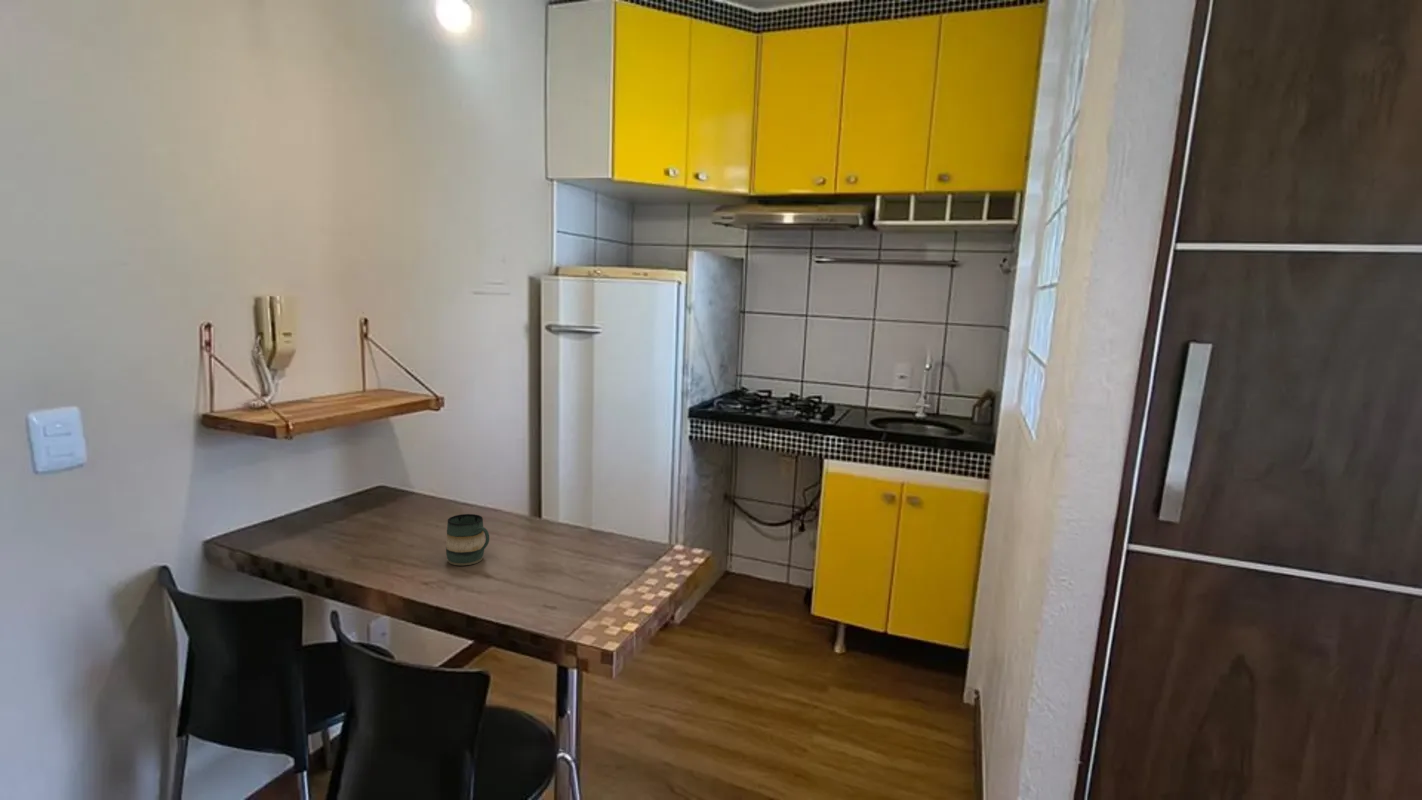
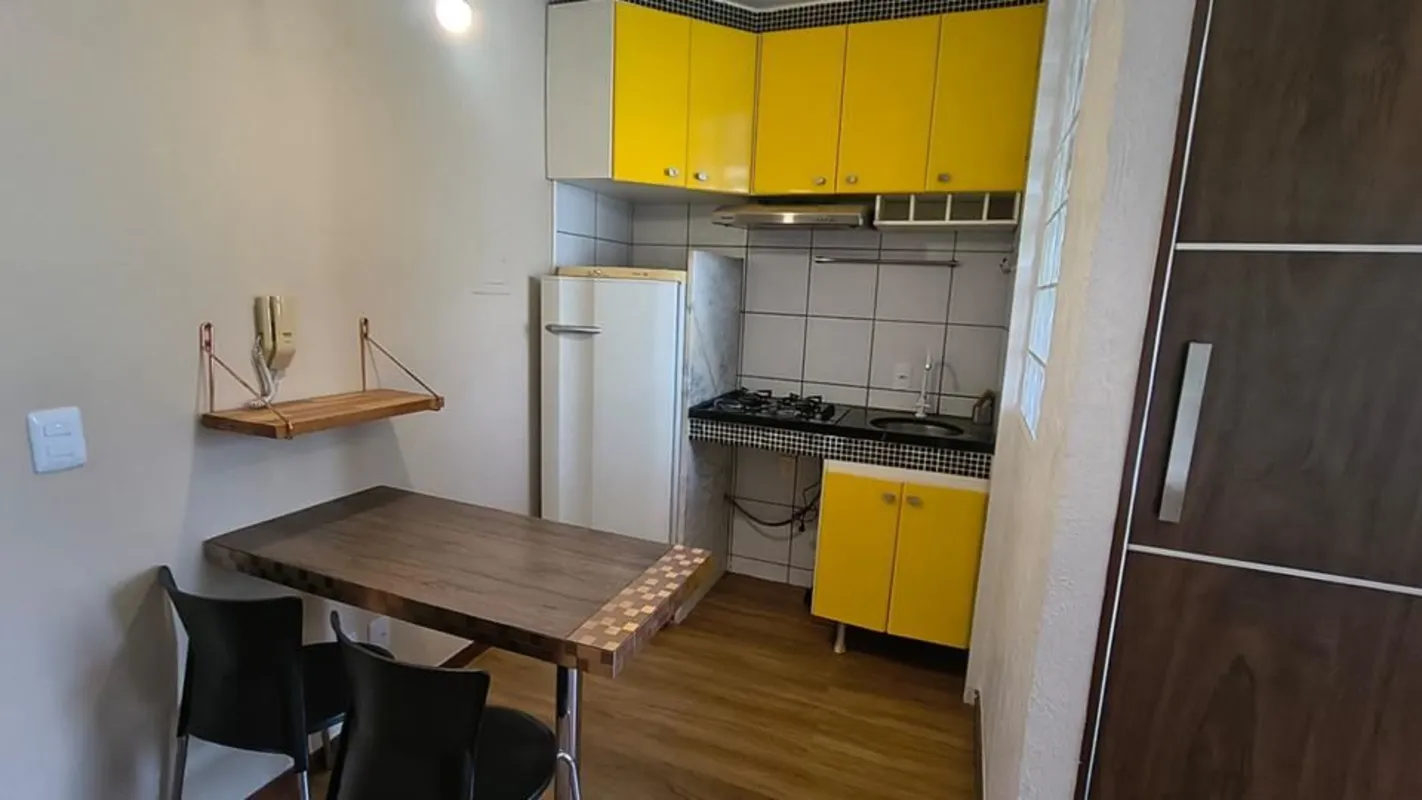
- mug (470, 541)
